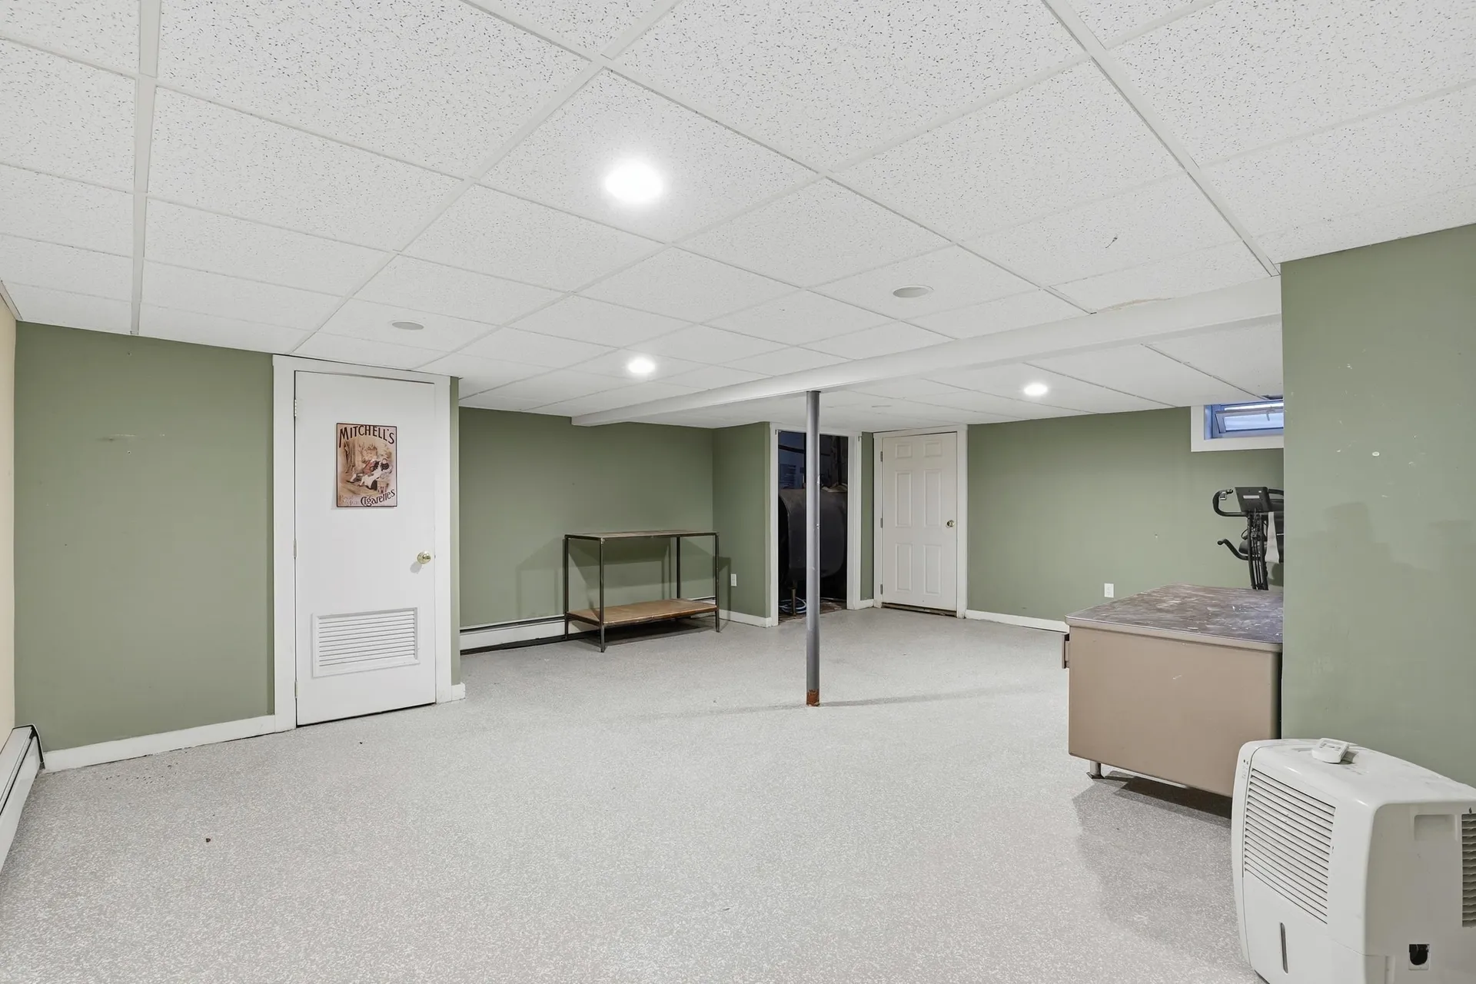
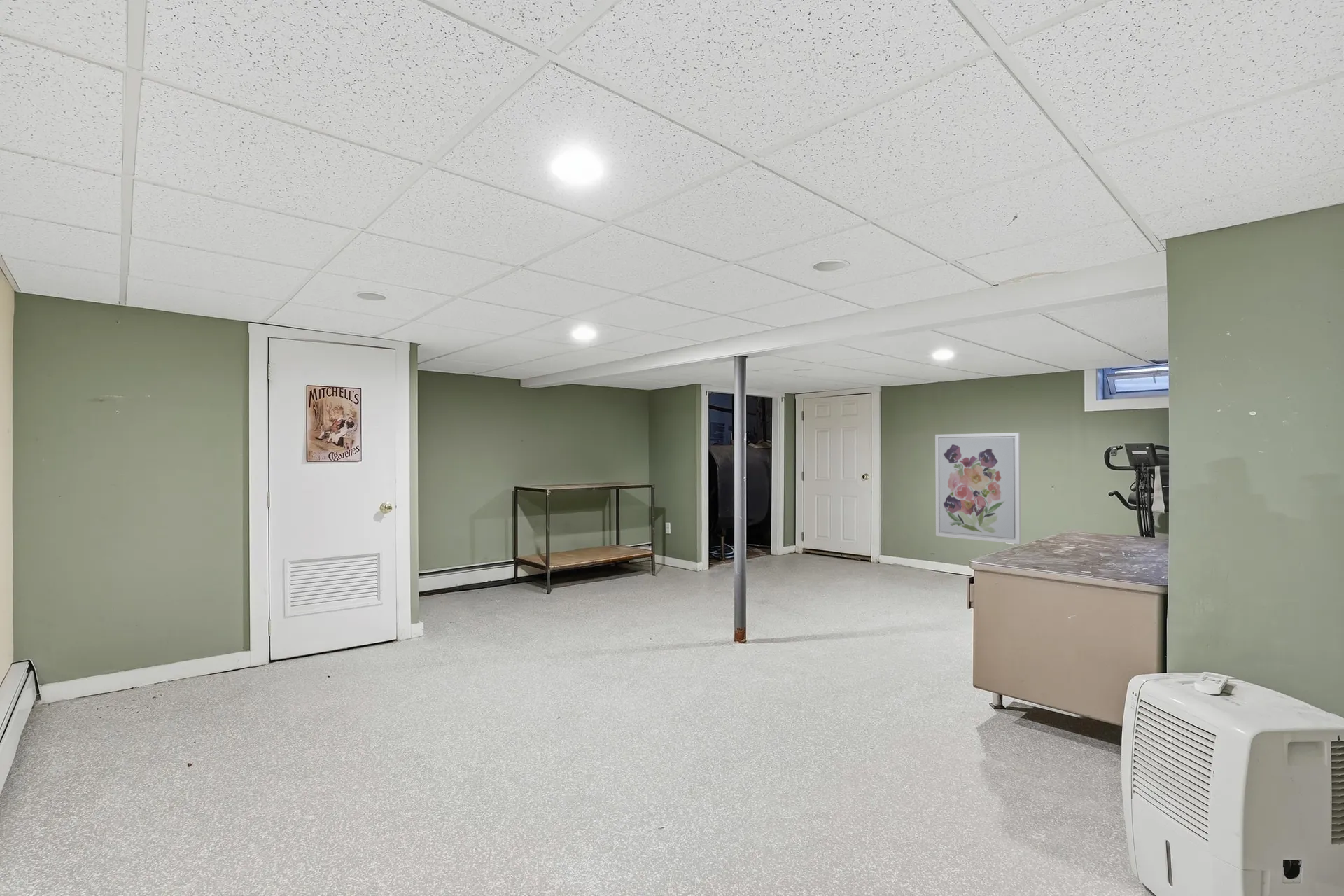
+ wall art (976, 486)
